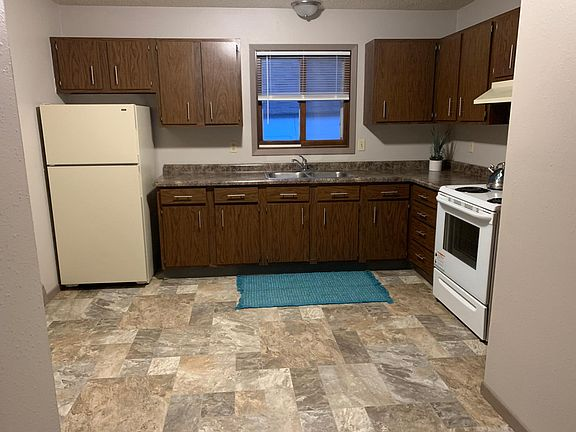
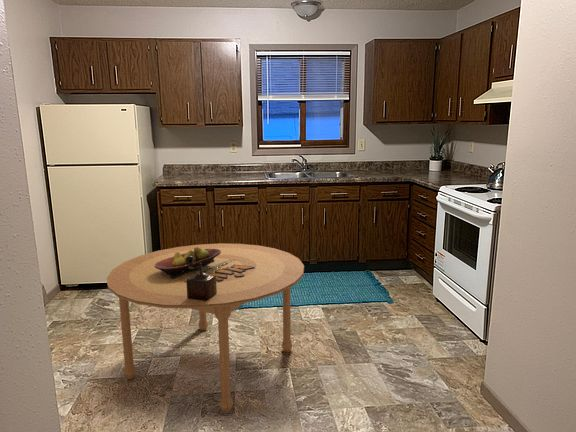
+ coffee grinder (197, 276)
+ dining table (211, 313)
+ fruit bowl (187, 262)
